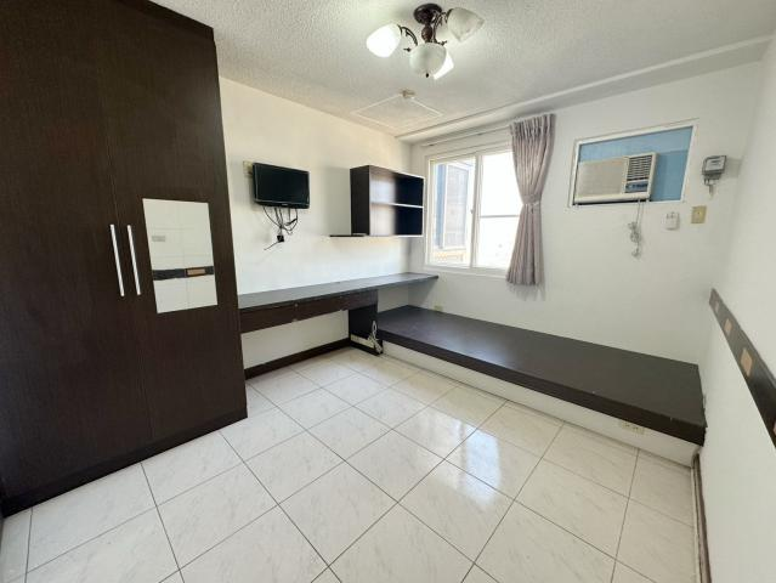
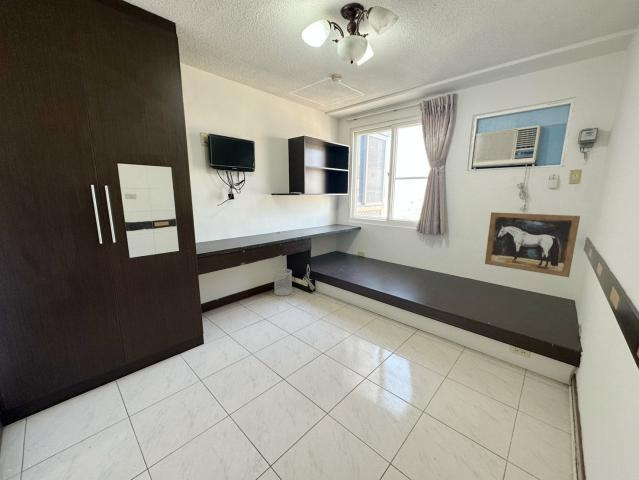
+ wall art (527, 242)
+ wastebasket (283, 281)
